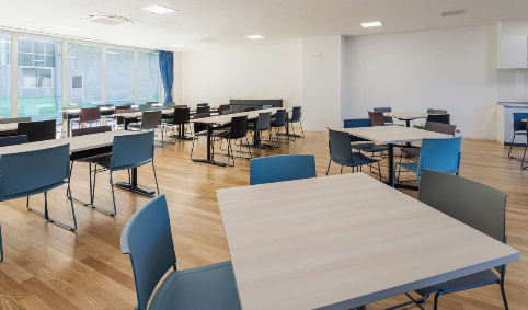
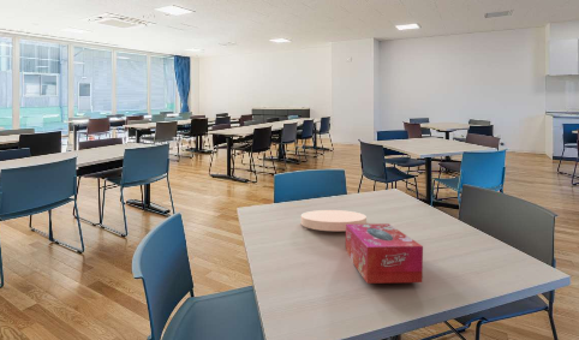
+ tissue box (378, 249)
+ plate (333, 219)
